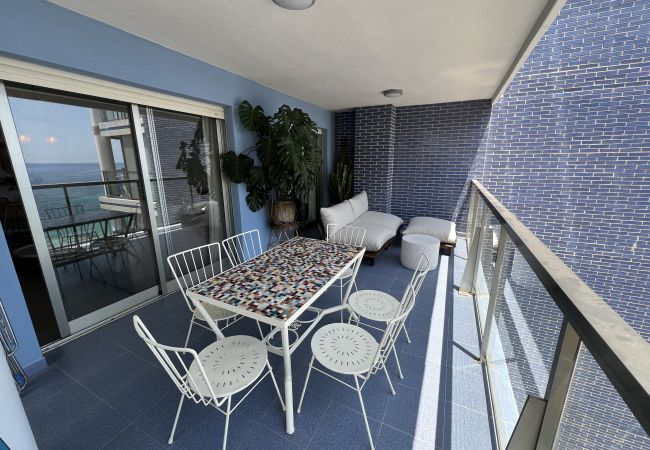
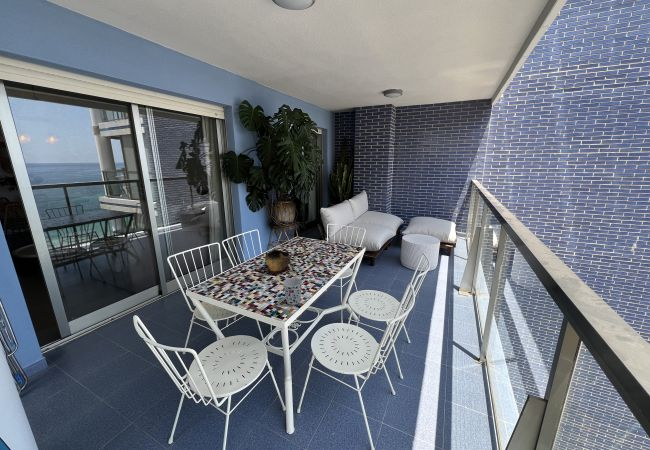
+ cup (293, 291)
+ decorative bowl (278, 259)
